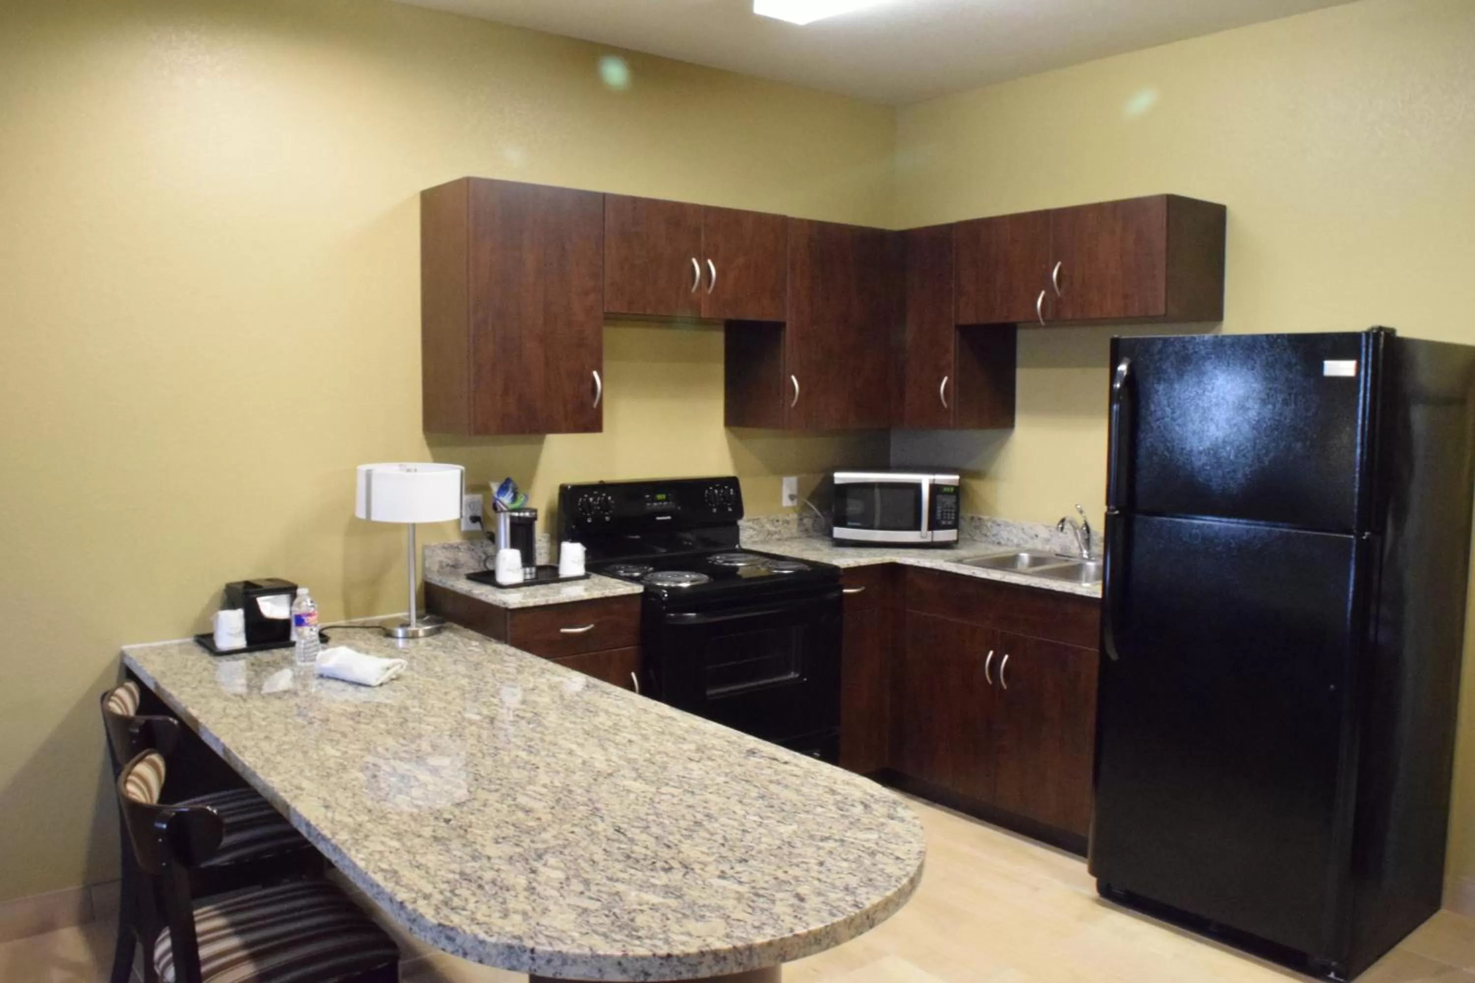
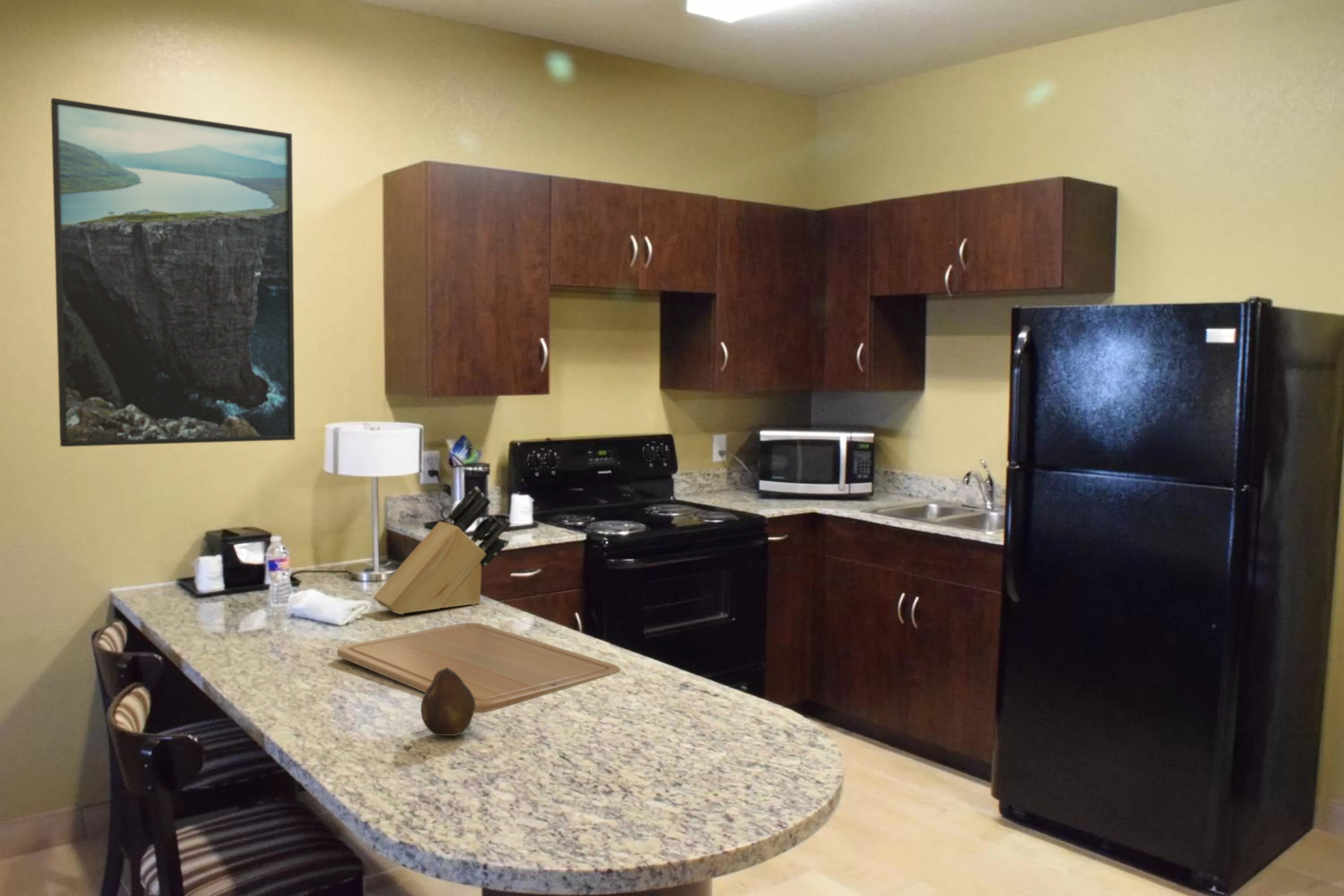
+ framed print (182, 282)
+ chopping board (475, 661)
+ knife block (444, 547)
+ fruit (447, 701)
